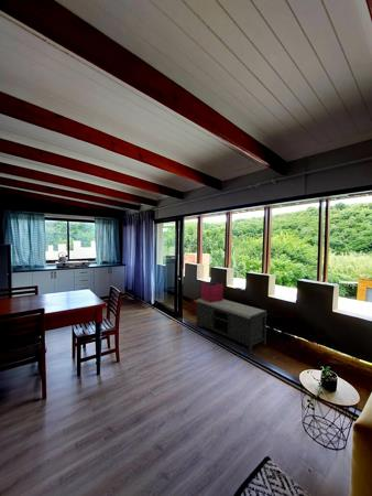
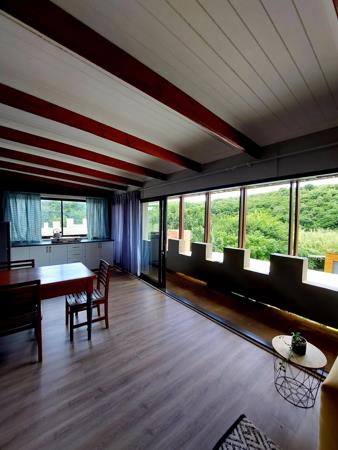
- storage bin (211, 291)
- bench (228, 319)
